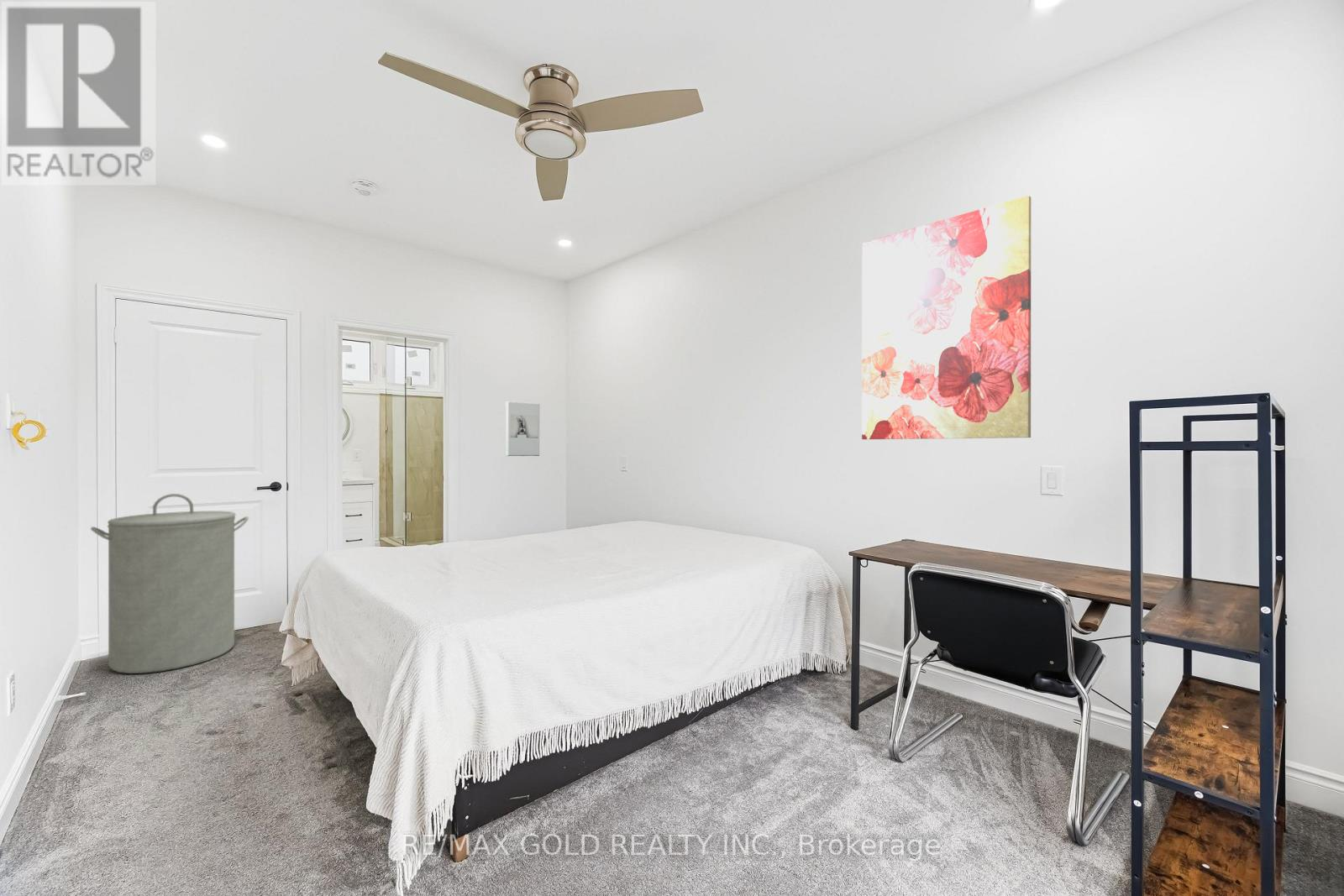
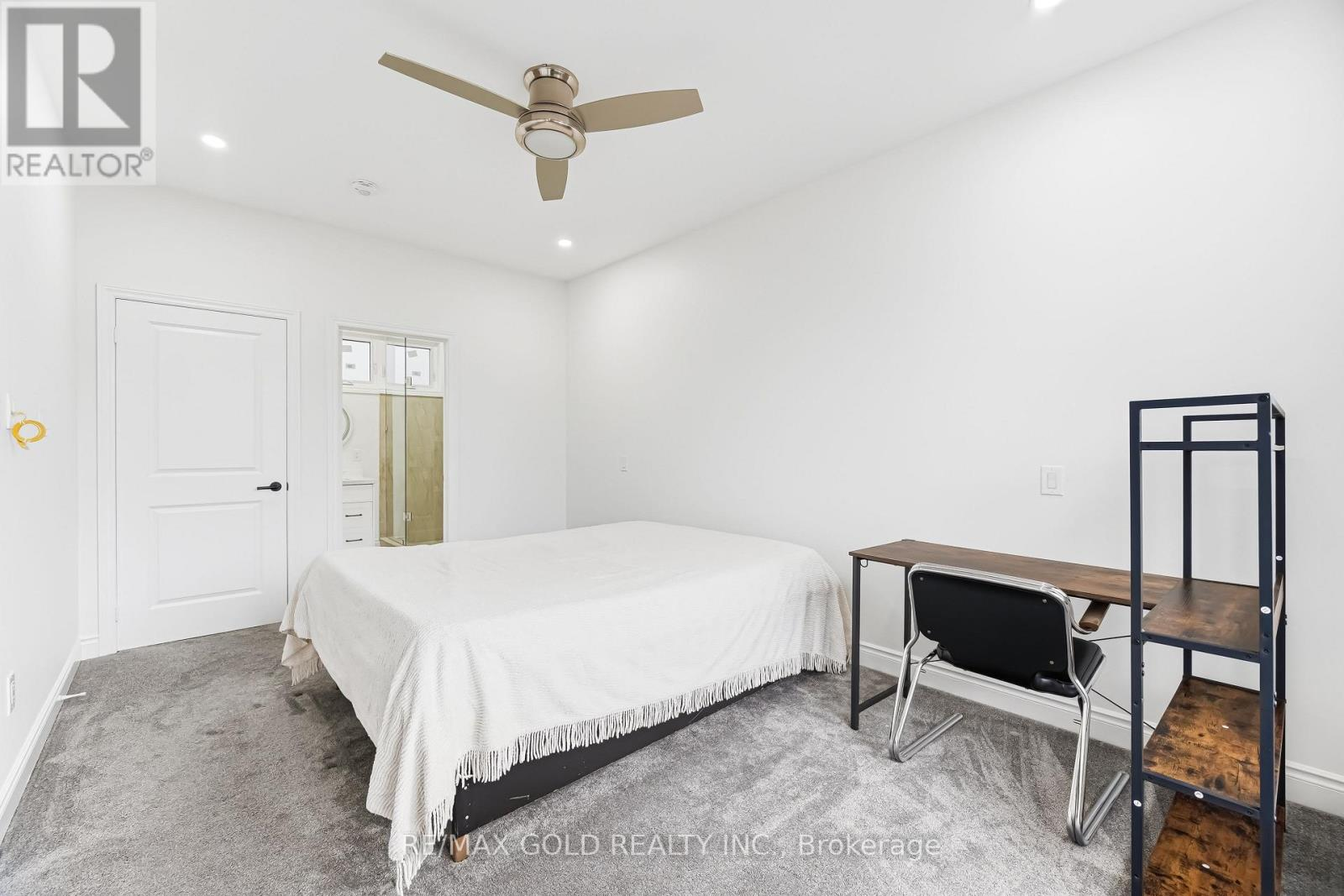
- wall sculpture (522, 429)
- laundry hamper (175, 574)
- wall art (937, 330)
